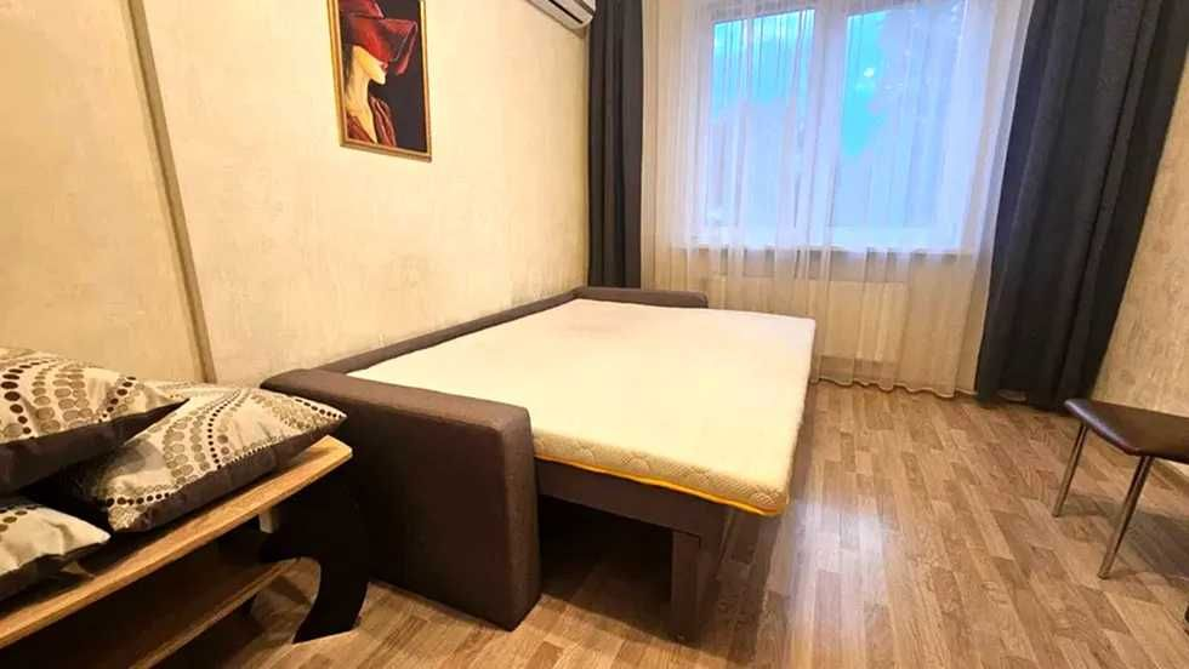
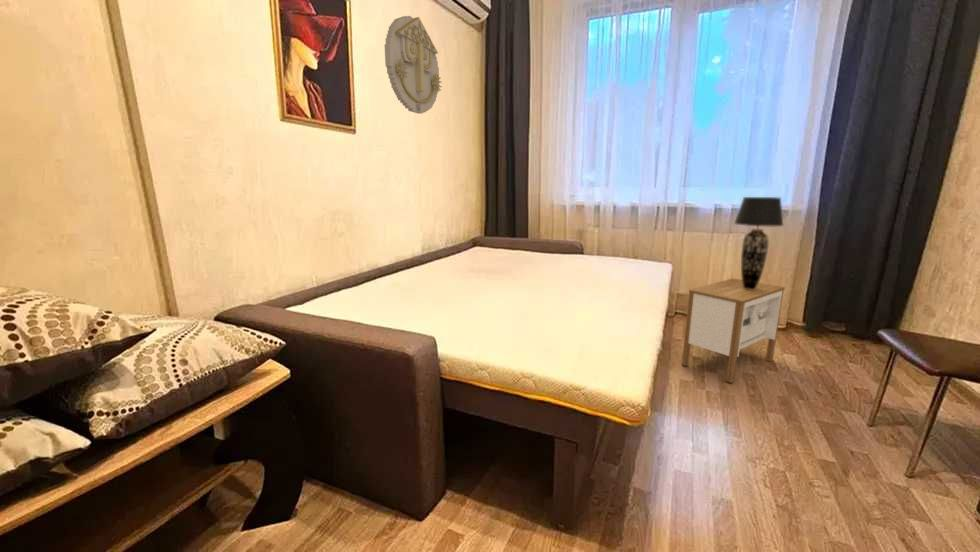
+ table lamp (755, 243)
+ nightstand (731, 325)
+ wall decoration (417, 66)
